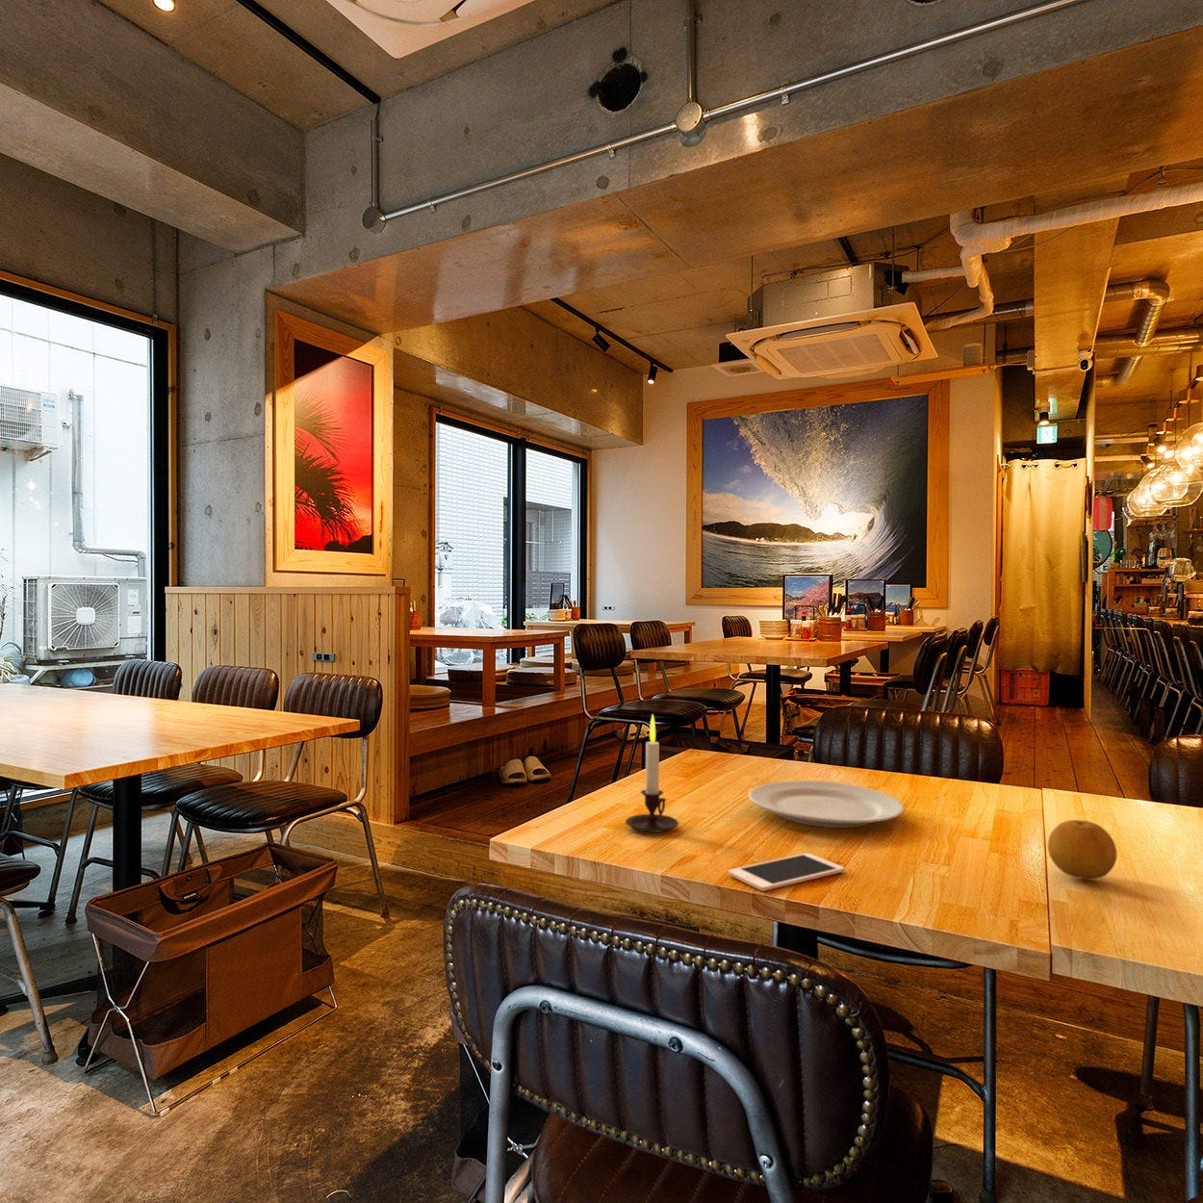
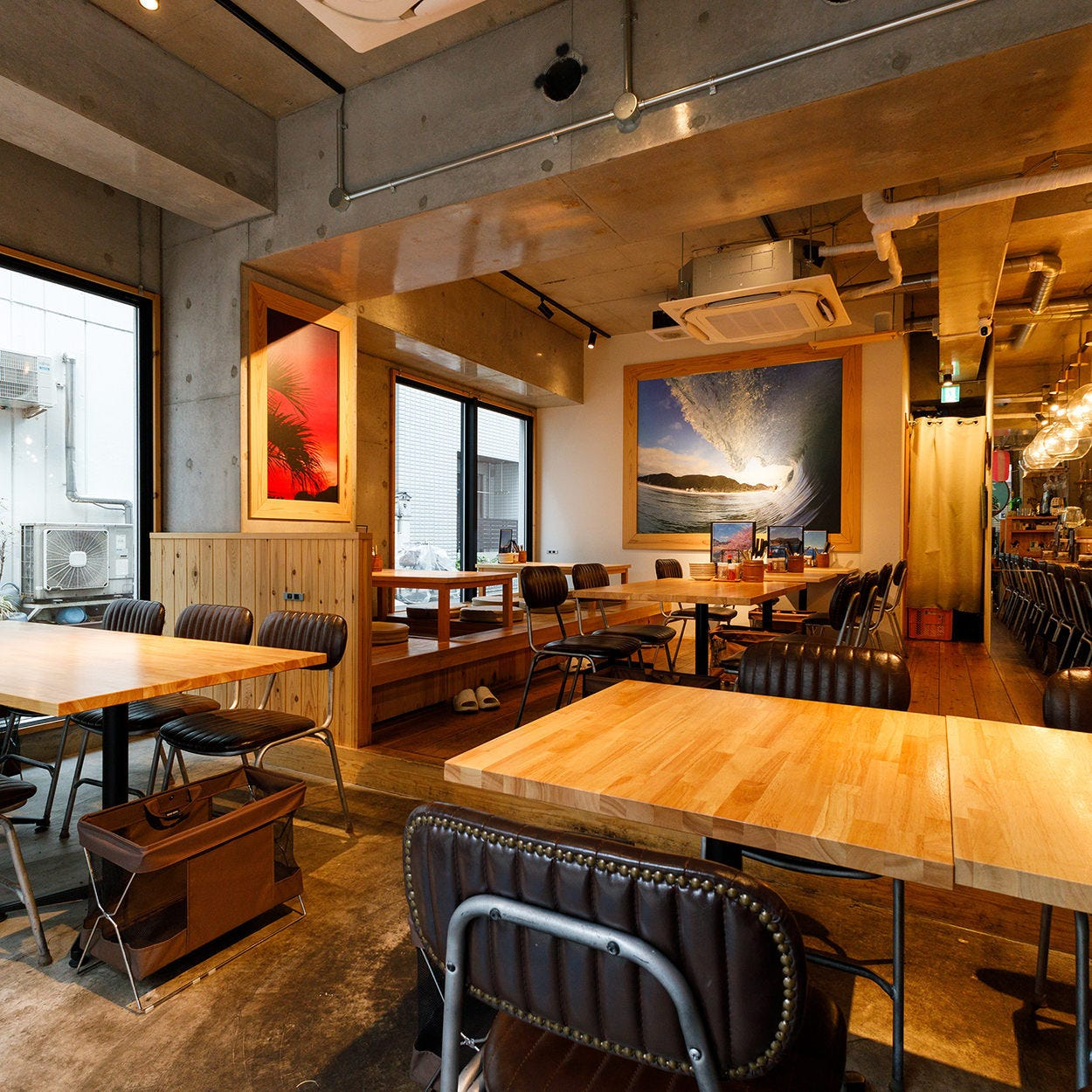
- chinaware (824, 805)
- candle (653, 769)
- fruit (1081, 849)
- cell phone (787, 871)
